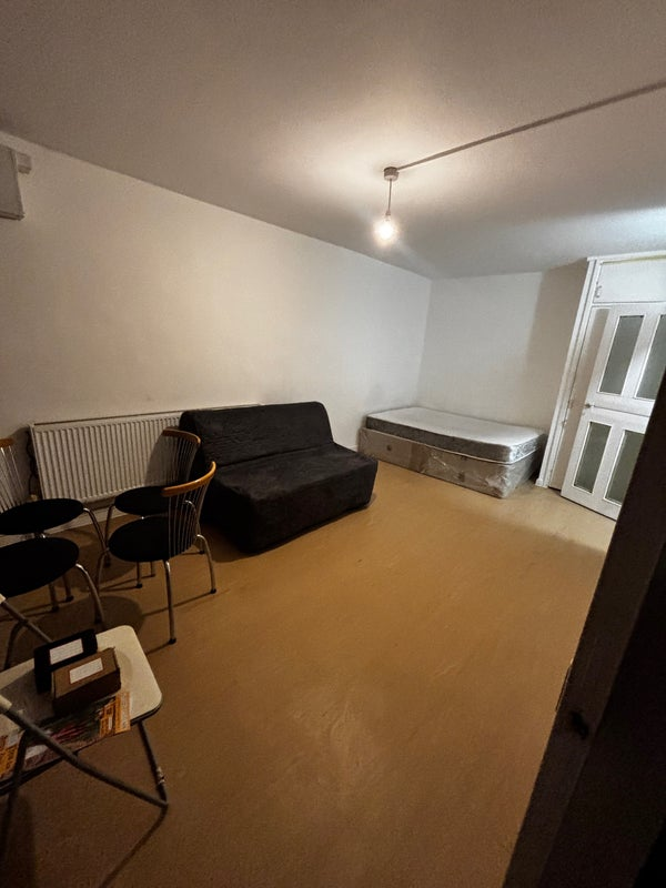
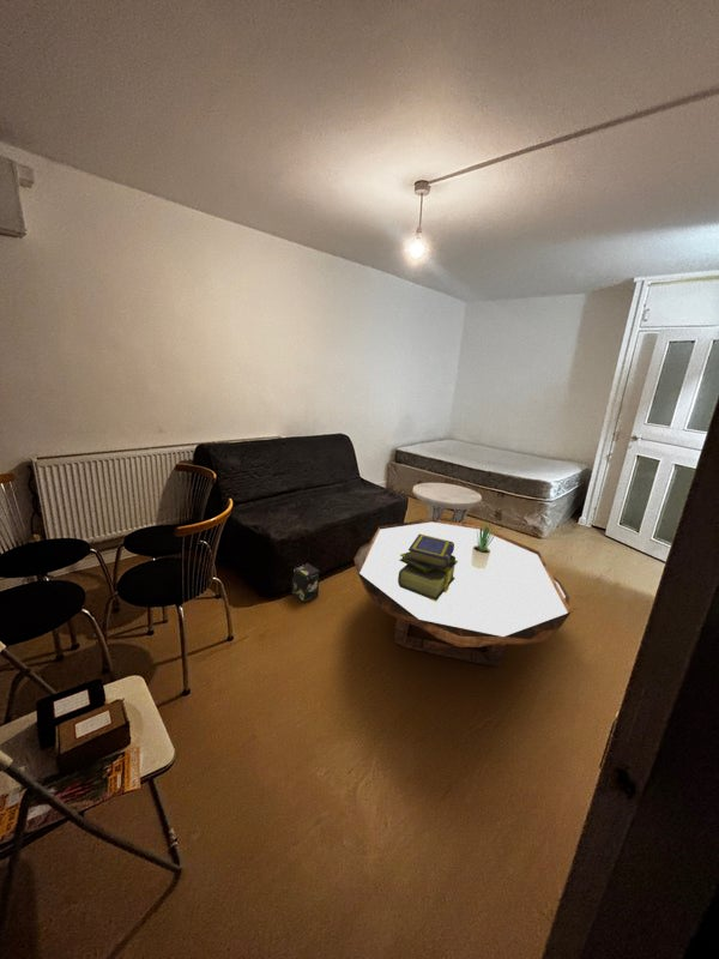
+ side table (442, 513)
+ coffee table (451, 595)
+ stack of books (428, 562)
+ box (304, 581)
+ potted plant (484, 542)
